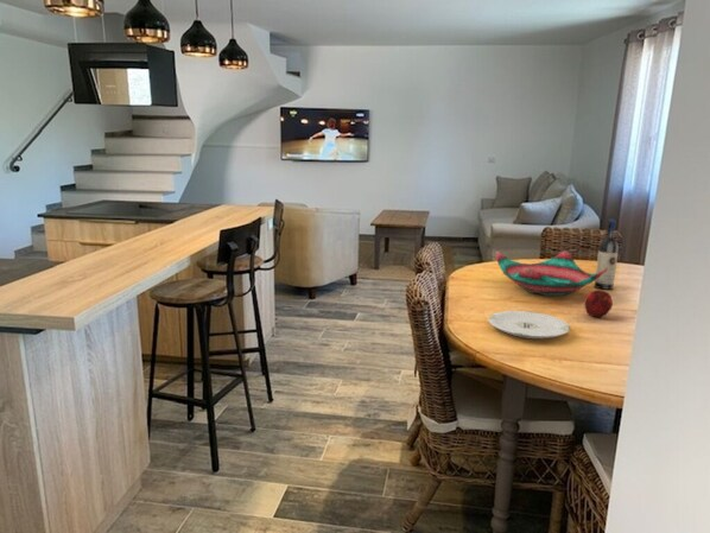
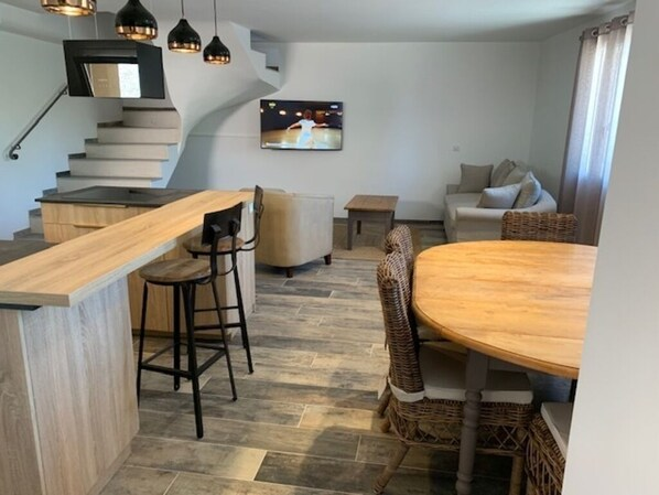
- wine bottle (608, 253)
- decorative bowl (546, 274)
- plate (527, 325)
- apple (597, 303)
